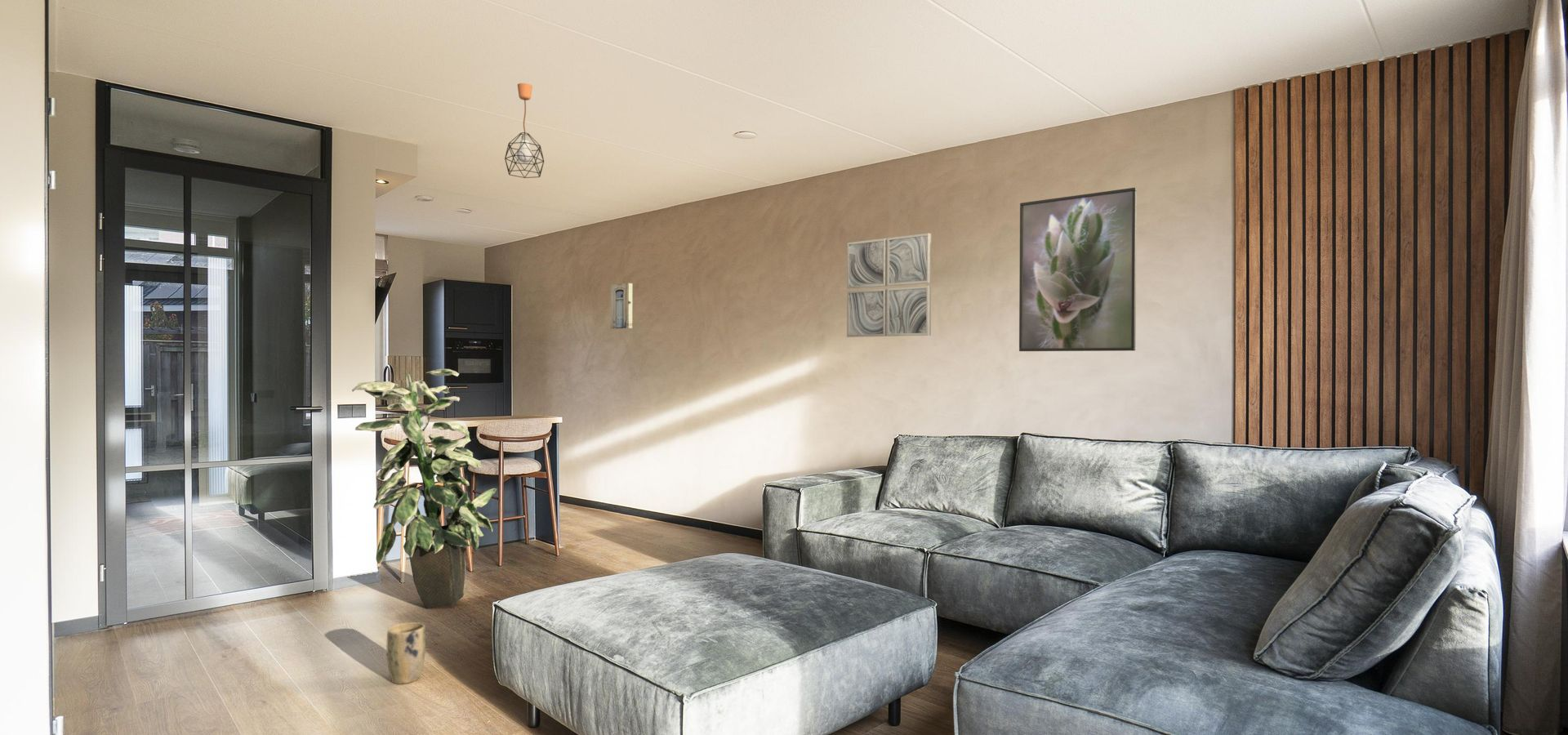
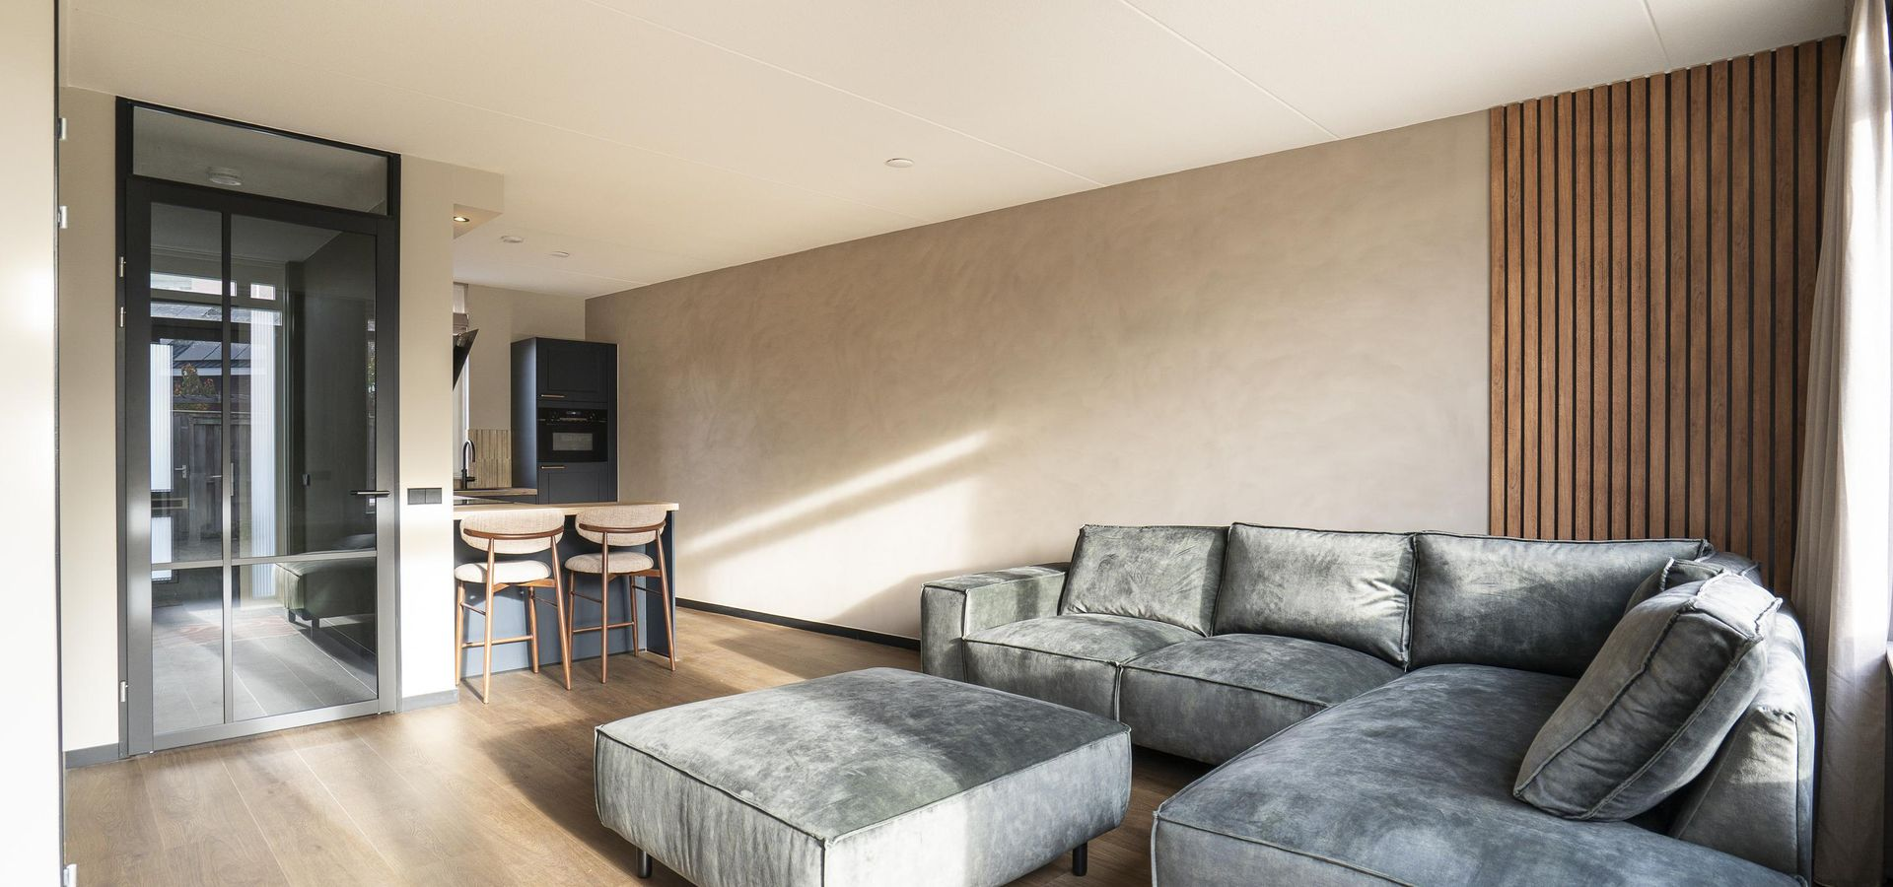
- wall art (886, 286)
- plant pot (406, 653)
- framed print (1075, 273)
- wall art (621, 306)
- pendant light (524, 129)
- indoor plant (429, 488)
